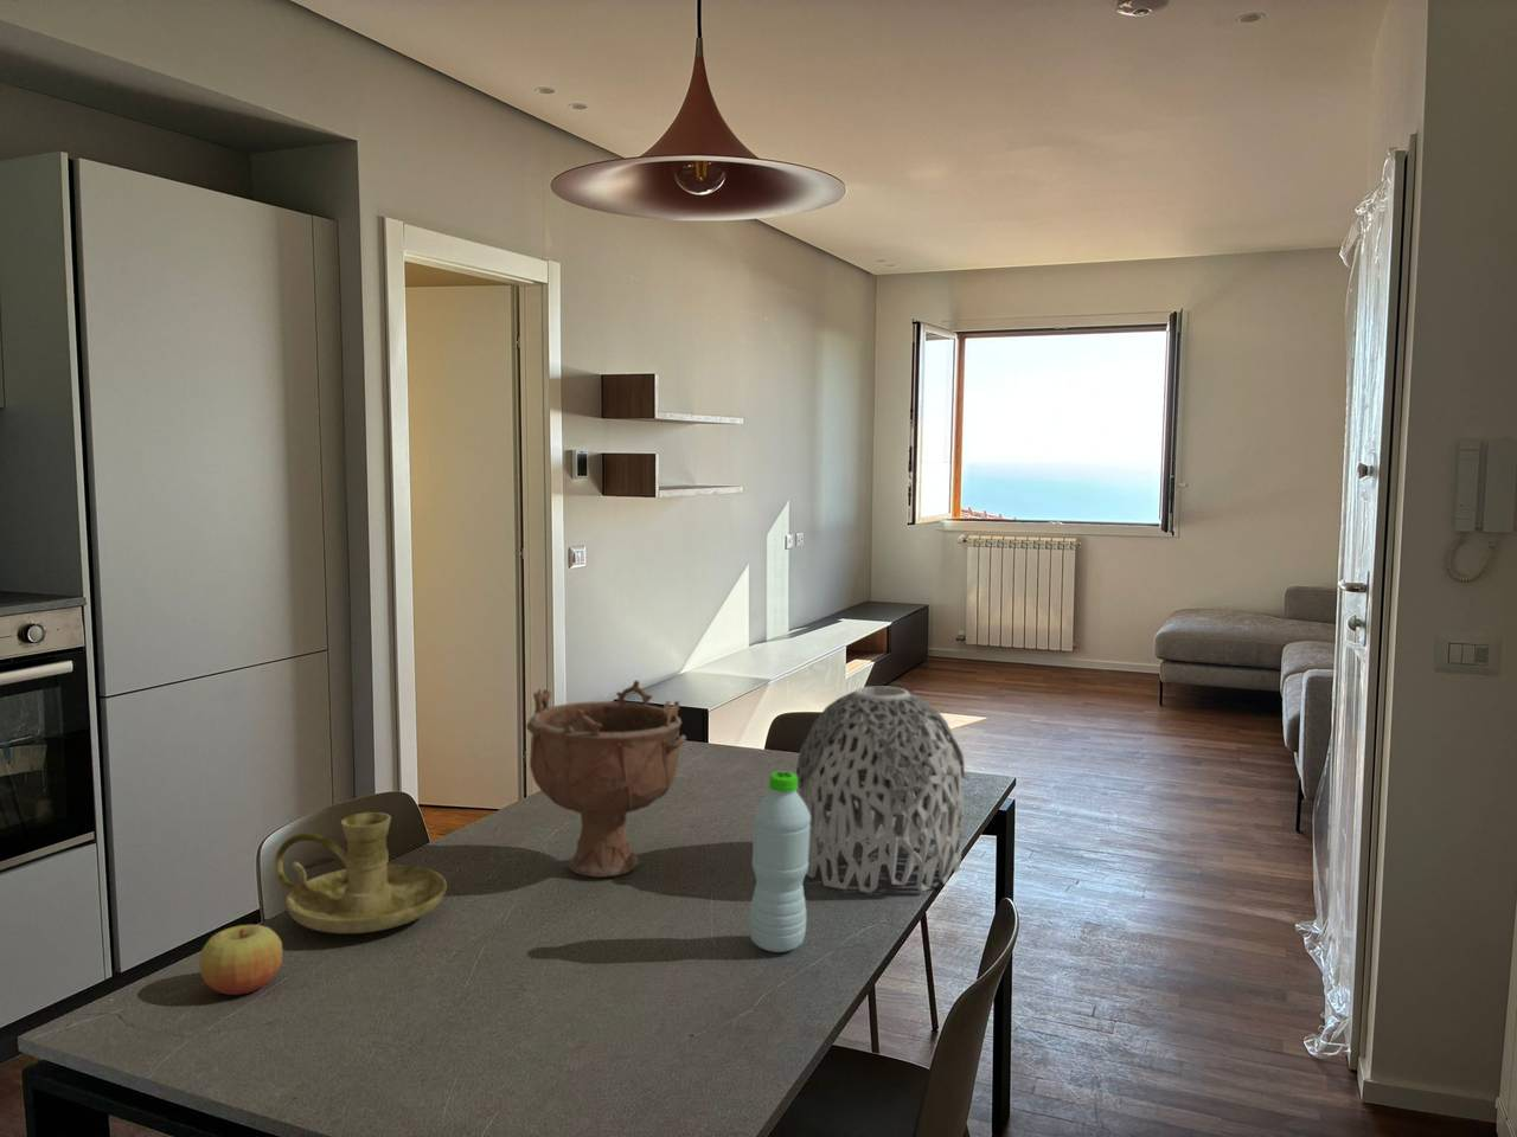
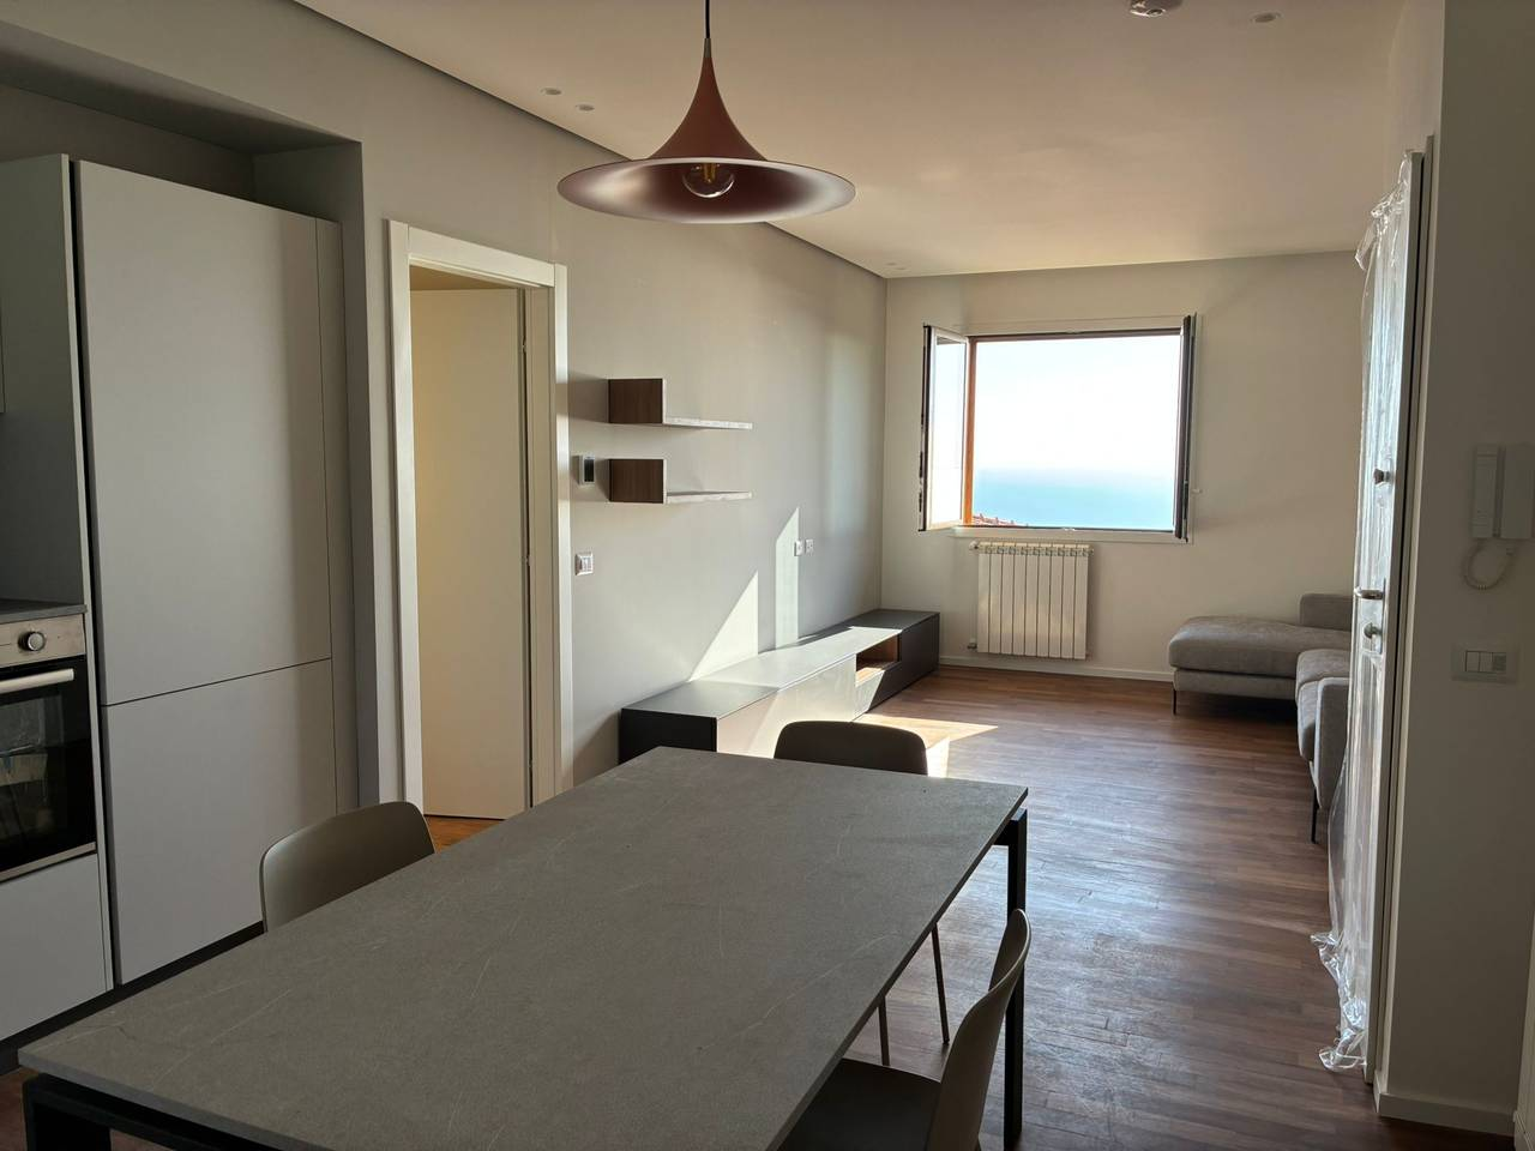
- candle holder (352, 866)
- decorative bowl (606, 780)
- vase (880, 780)
- water bottle (780, 860)
- apple (240, 957)
